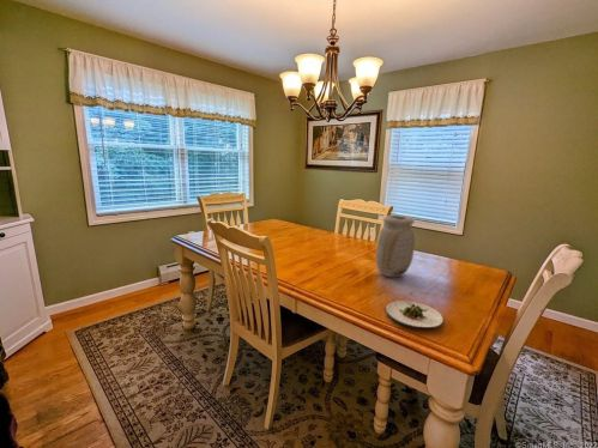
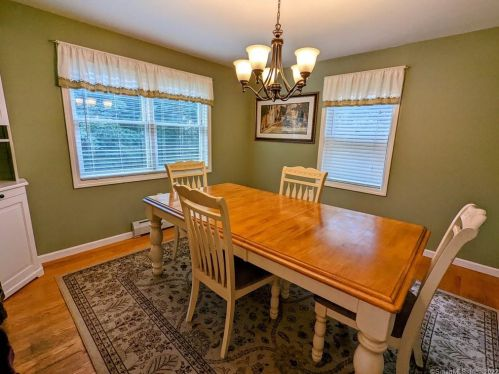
- salad plate (413, 310)
- vase (394, 246)
